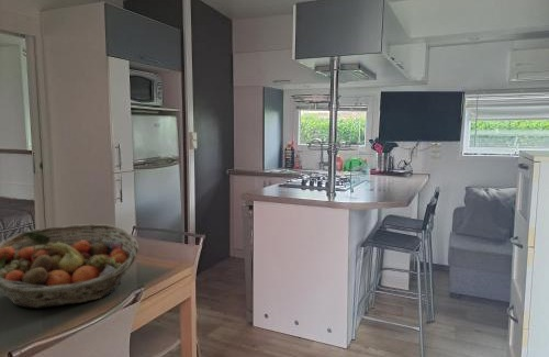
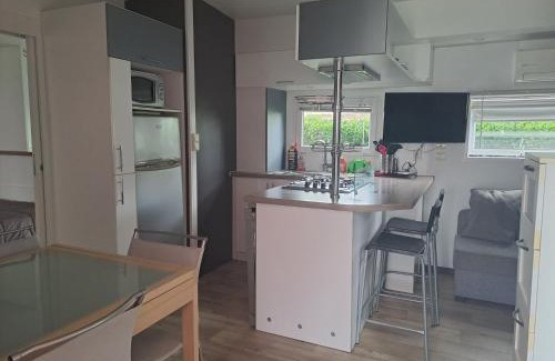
- fruit basket (67, 263)
